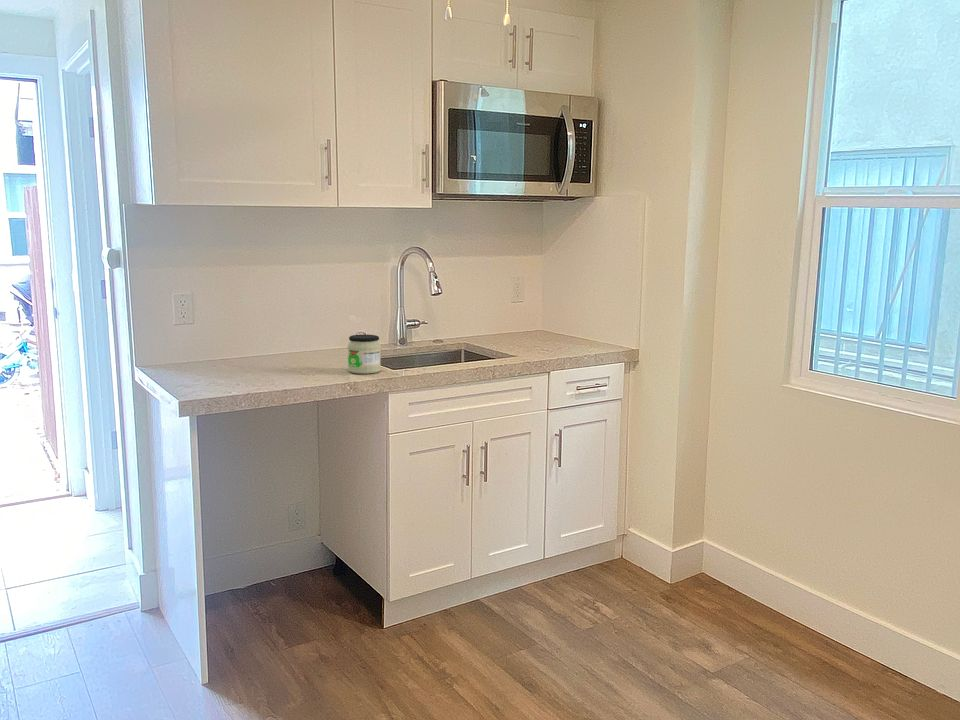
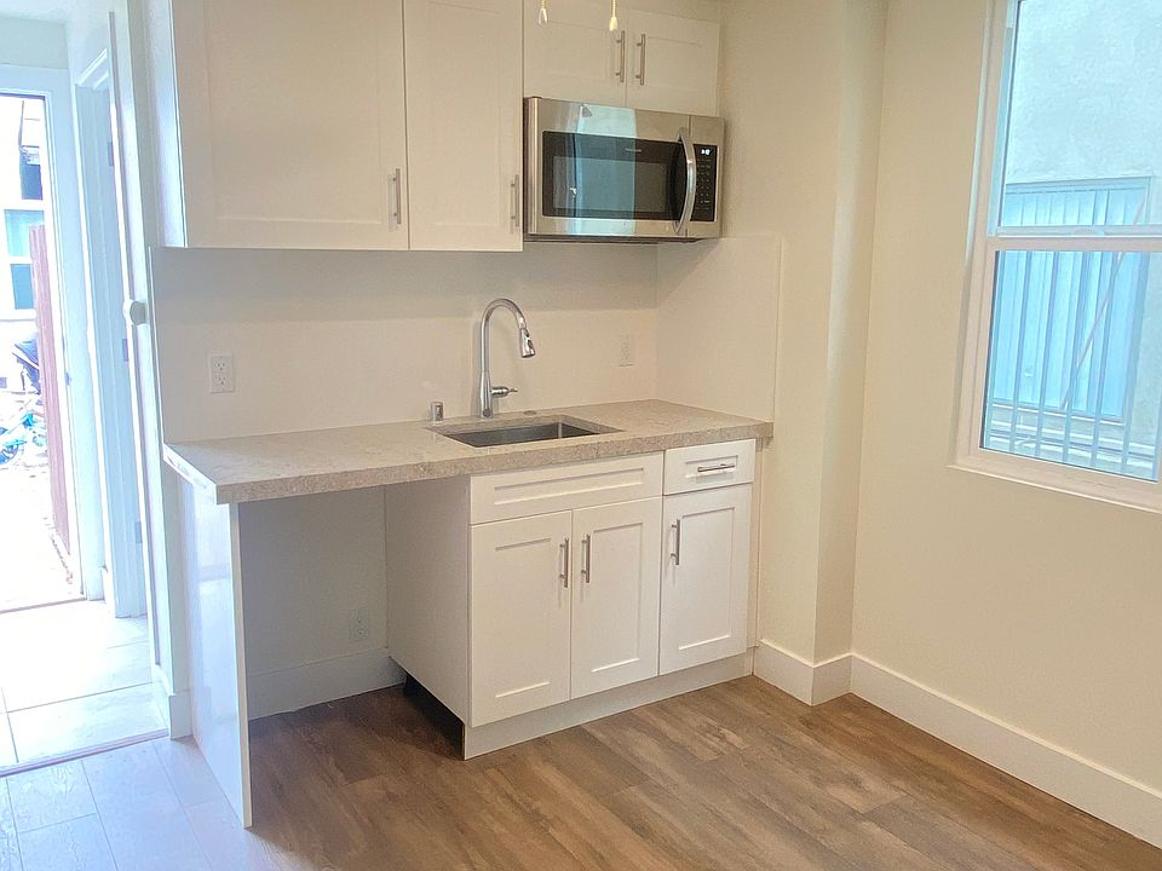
- jar (364, 353)
